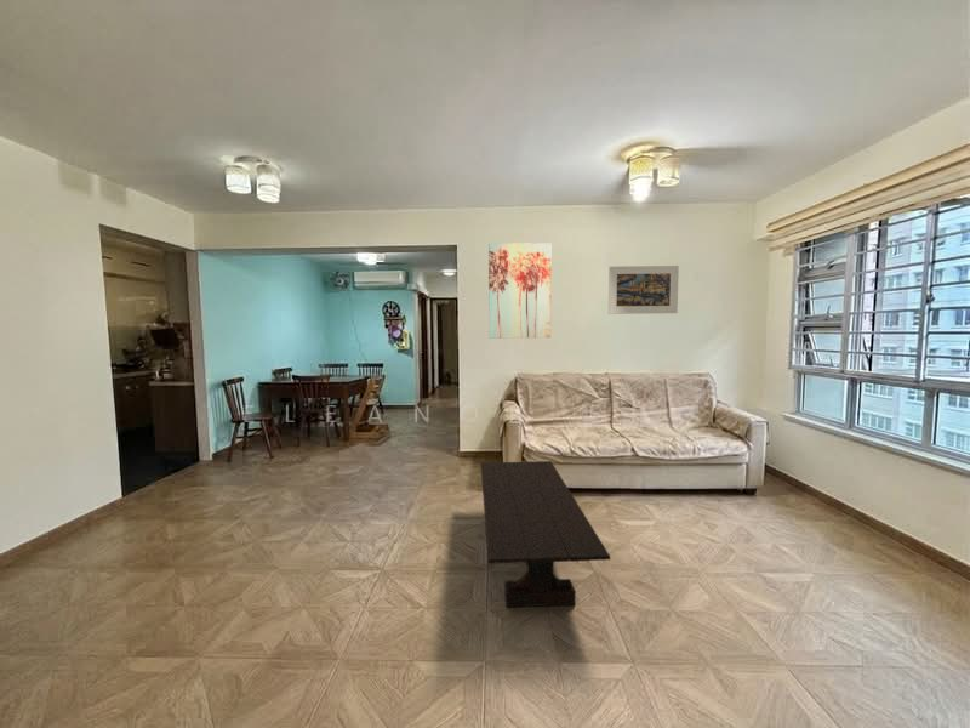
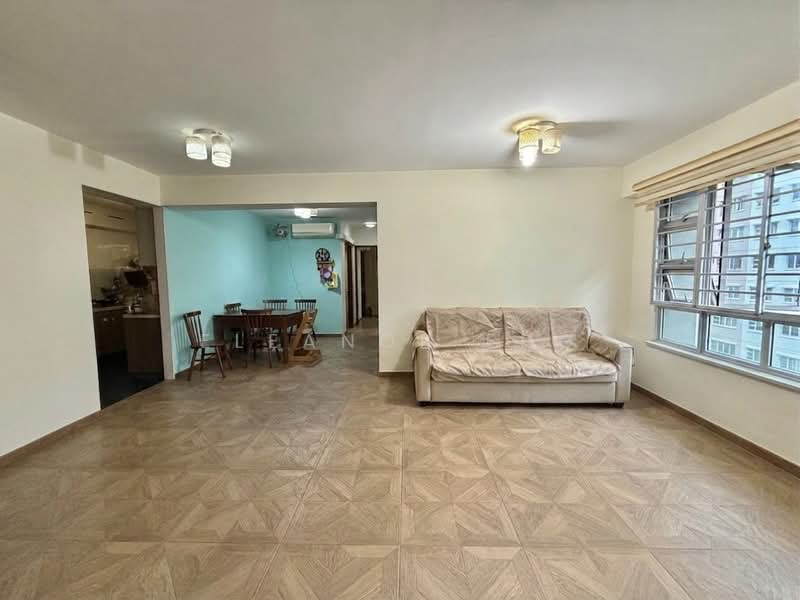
- coffee table (527, 527)
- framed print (643, 290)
- wall art (519, 290)
